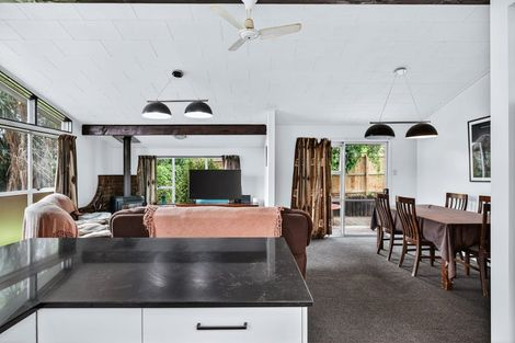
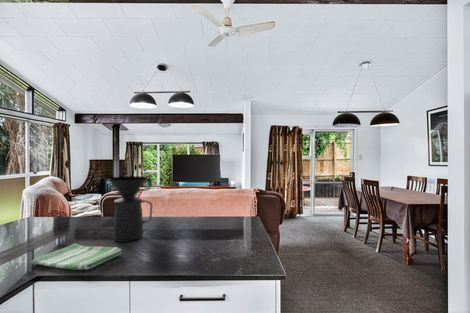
+ coffee maker (128, 207)
+ dish towel (79, 255)
